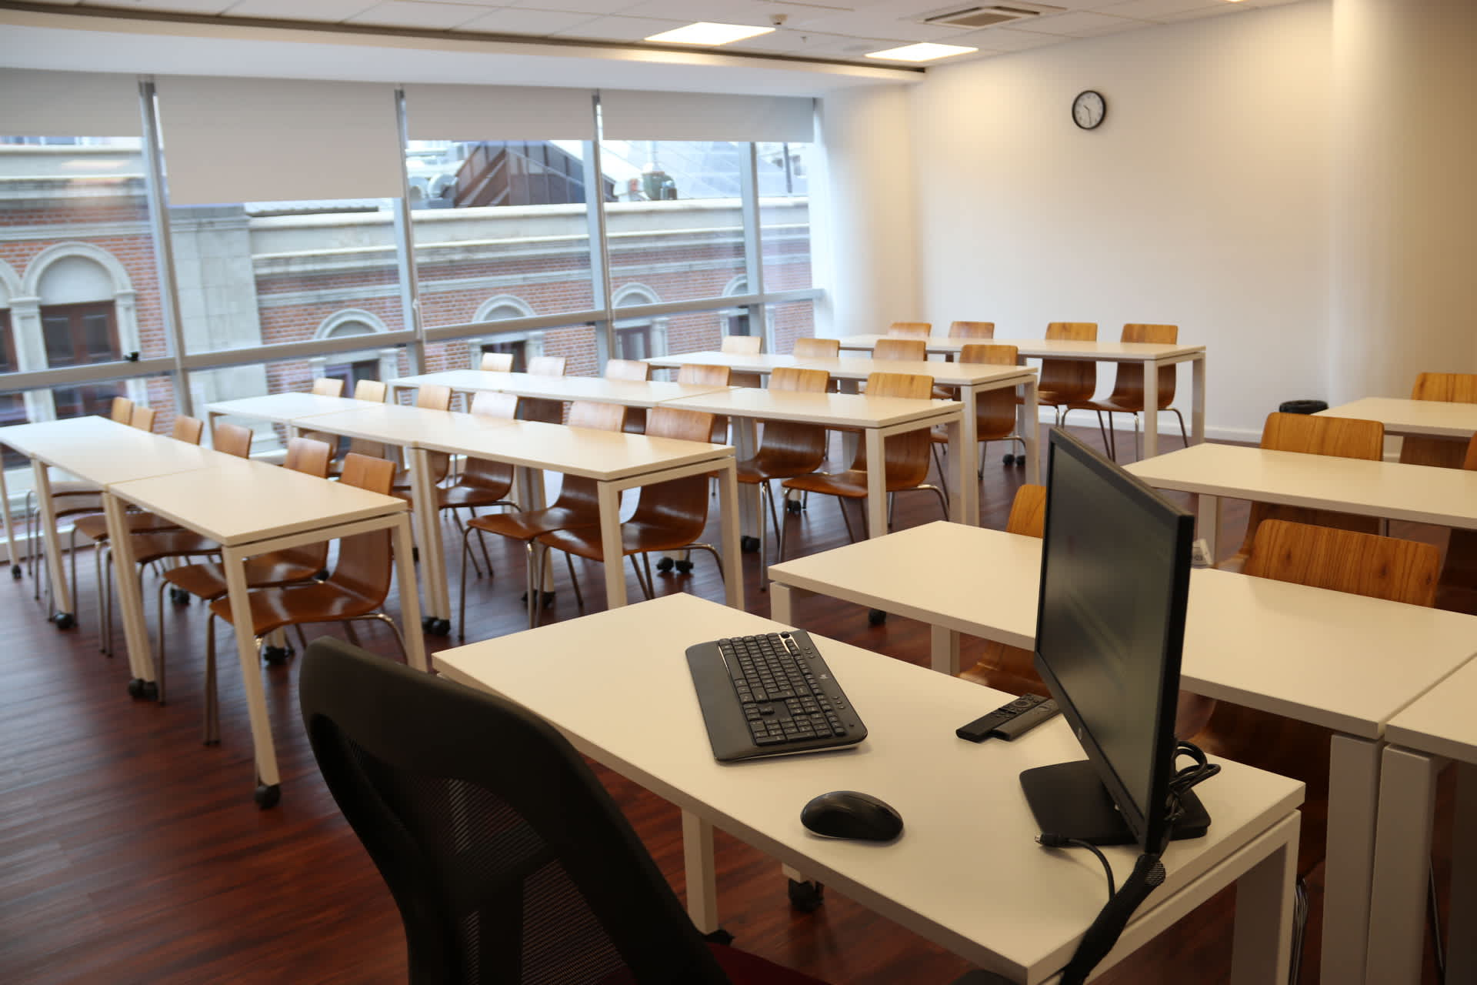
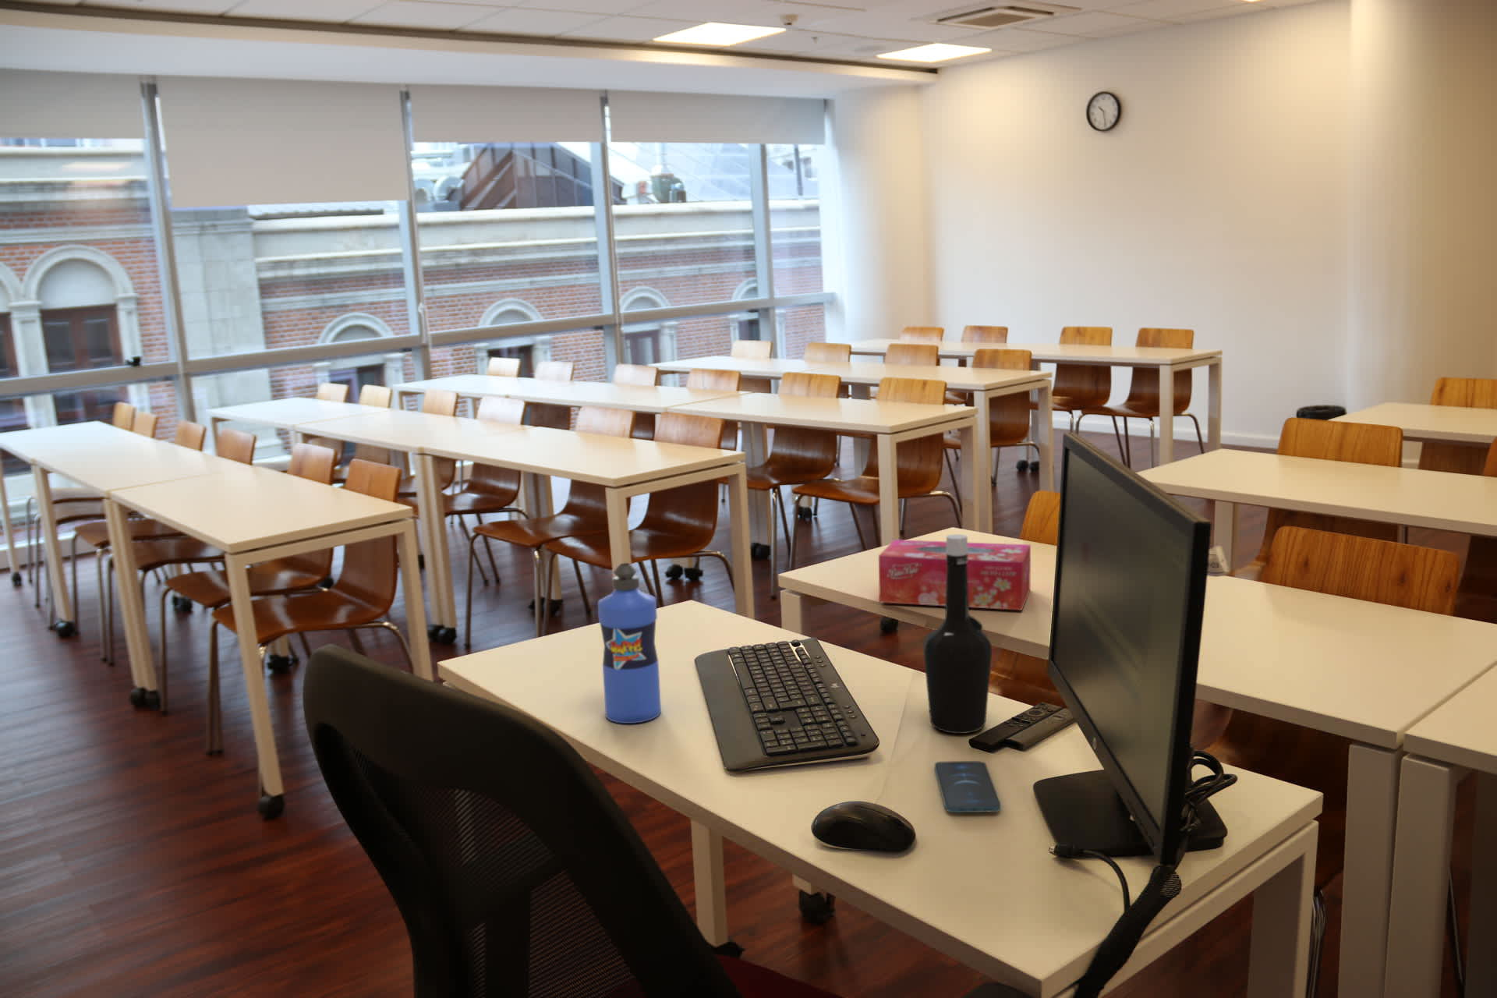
+ smartphone (966, 786)
+ water bottle (628, 639)
+ bottle (957, 632)
+ tissue box (946, 573)
